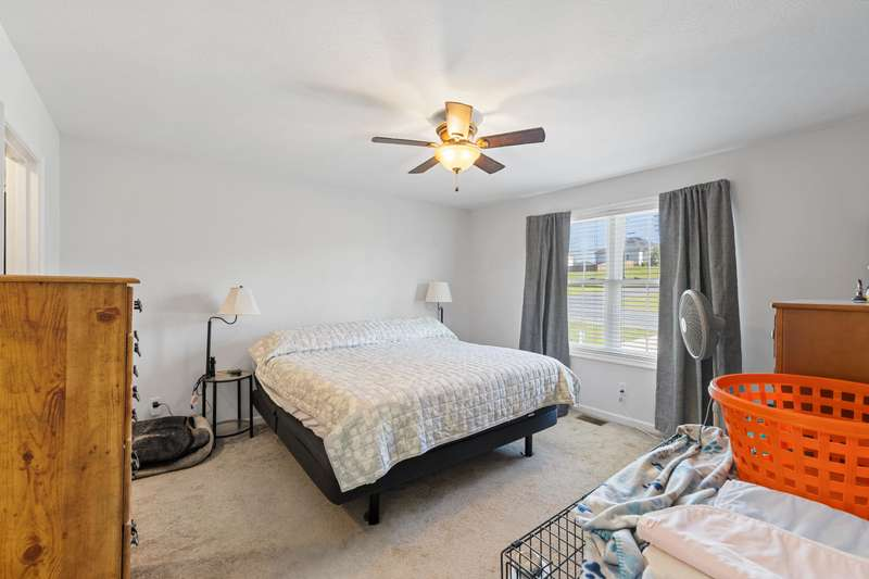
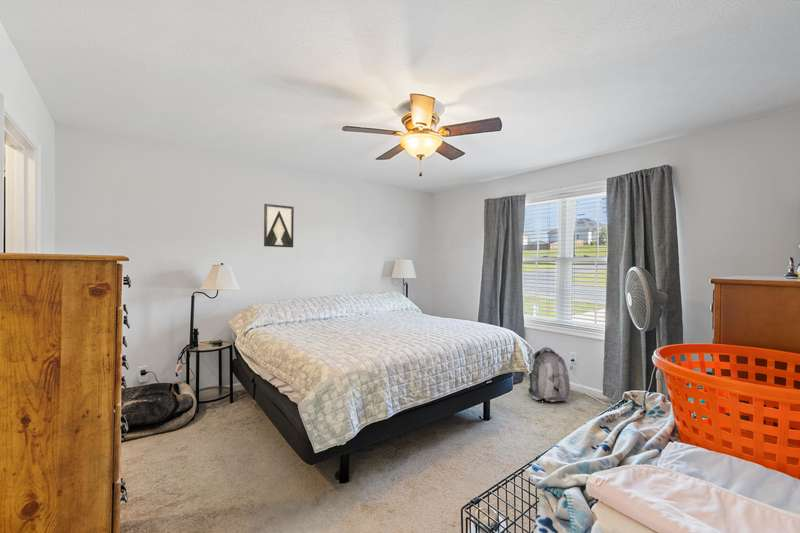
+ backpack (548, 372)
+ wall art (279, 226)
